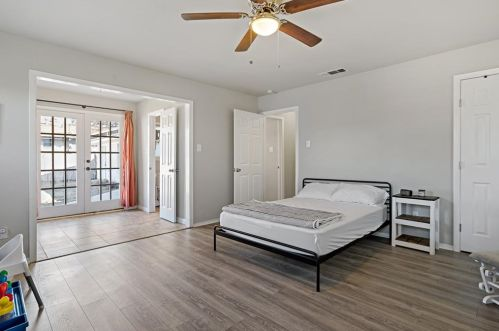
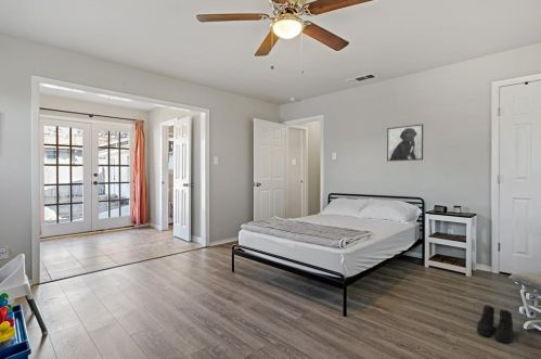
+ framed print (403, 143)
+ boots (493, 321)
